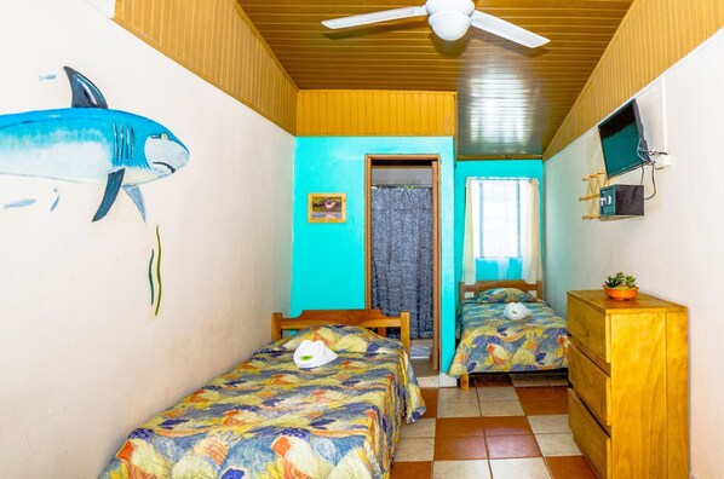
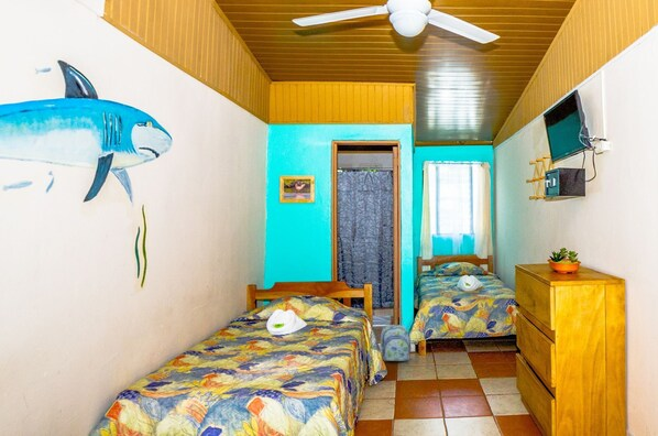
+ backpack (395, 342)
